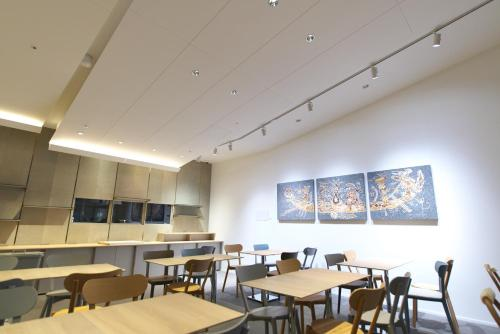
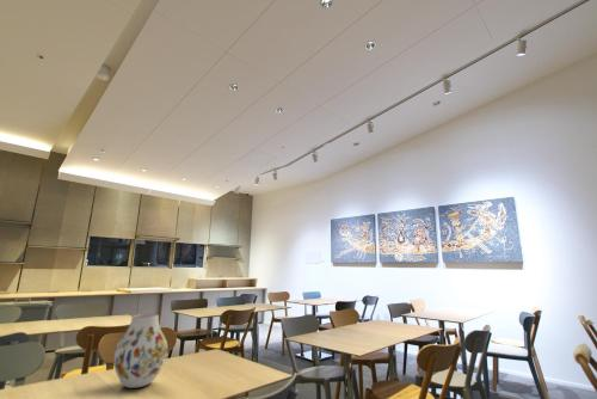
+ vase (141, 349)
